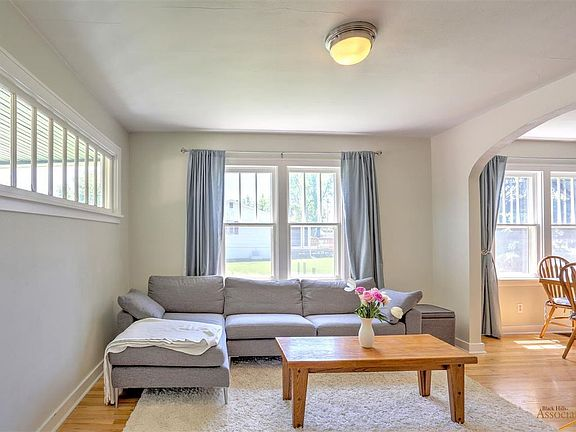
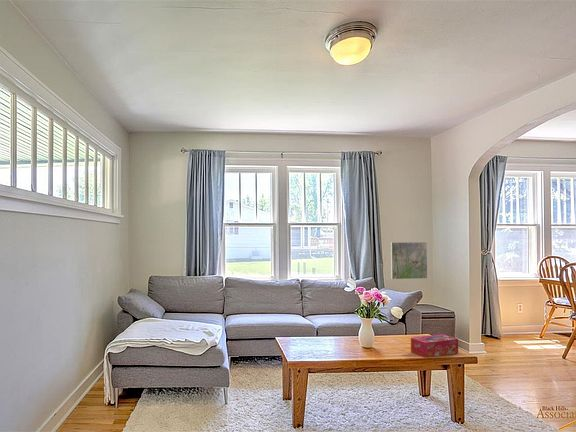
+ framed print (409, 260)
+ tissue box (434, 345)
